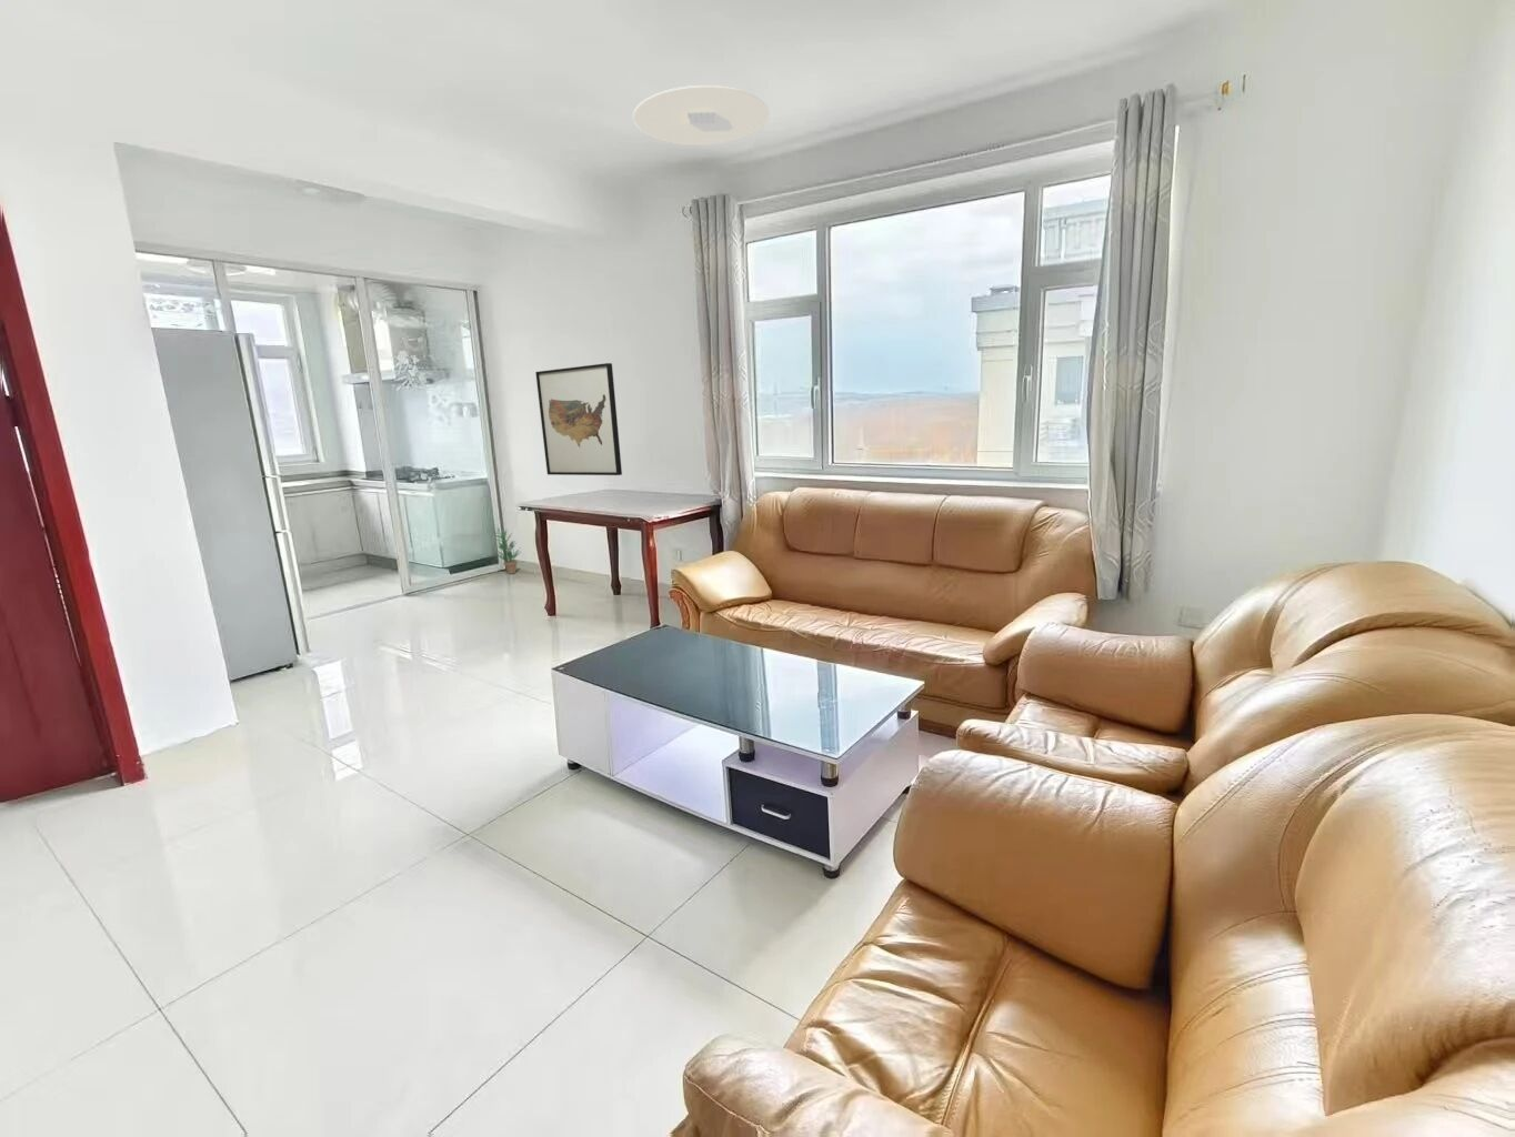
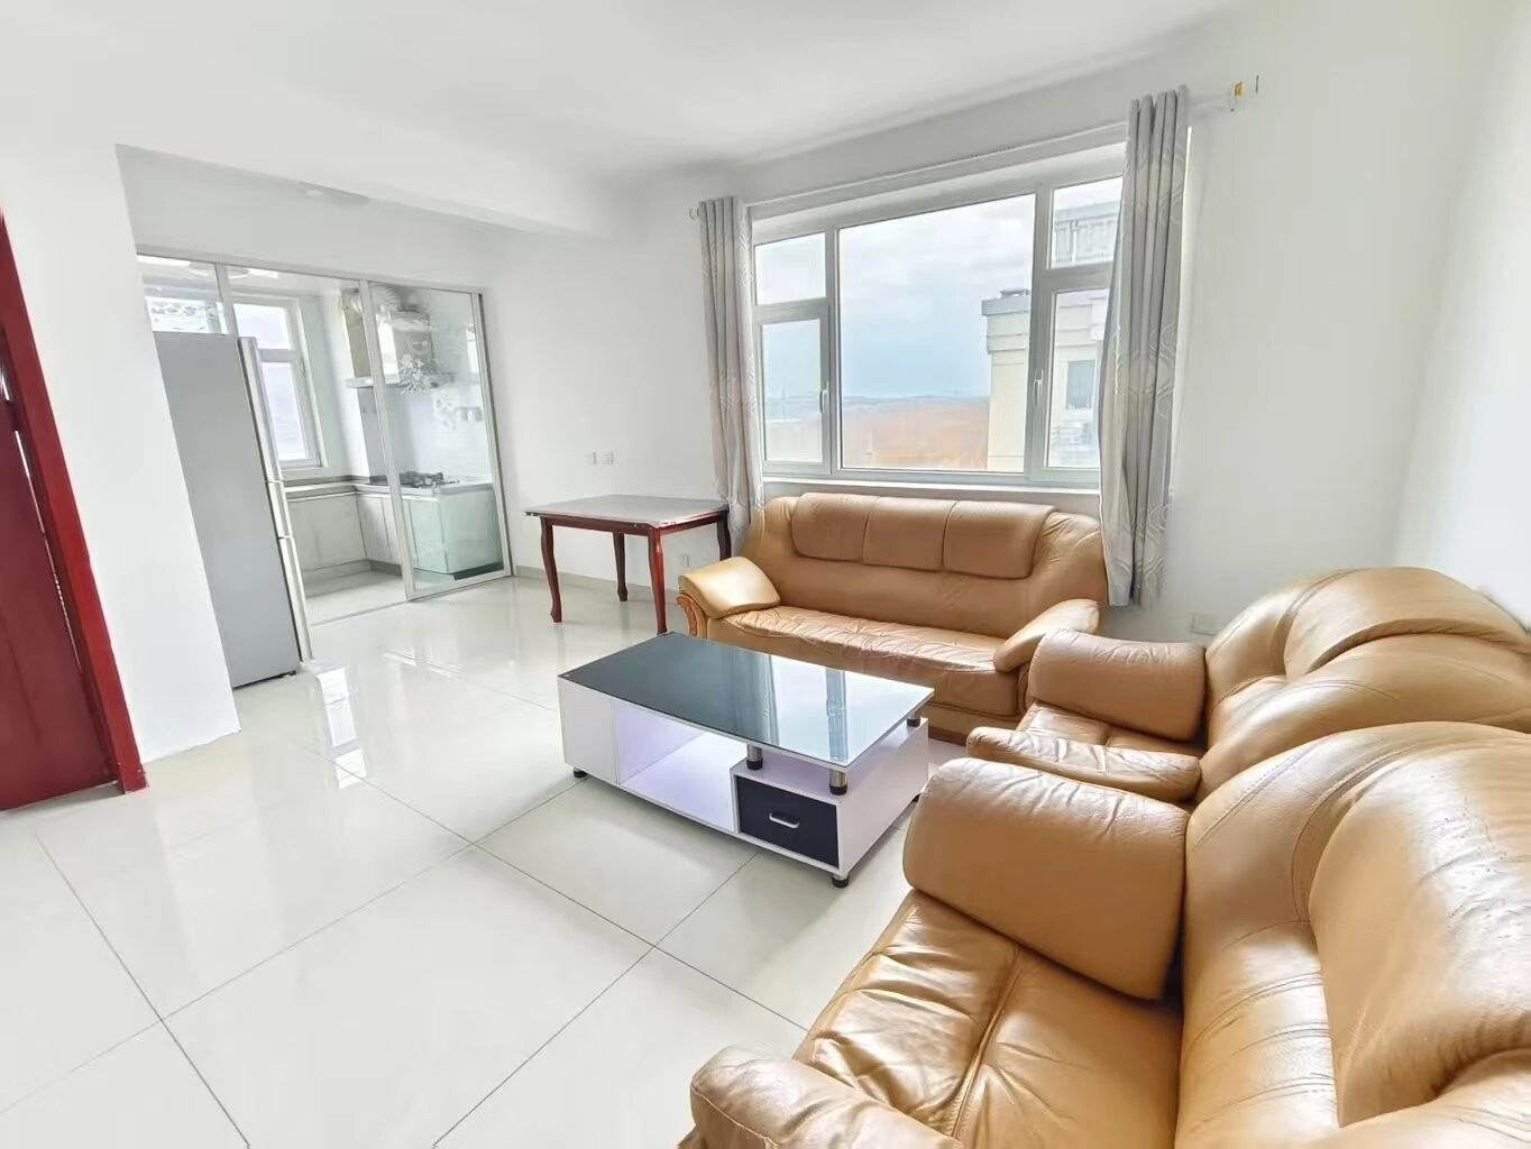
- ceiling light (701, 110)
- potted plant (507, 549)
- wall art (577, 422)
